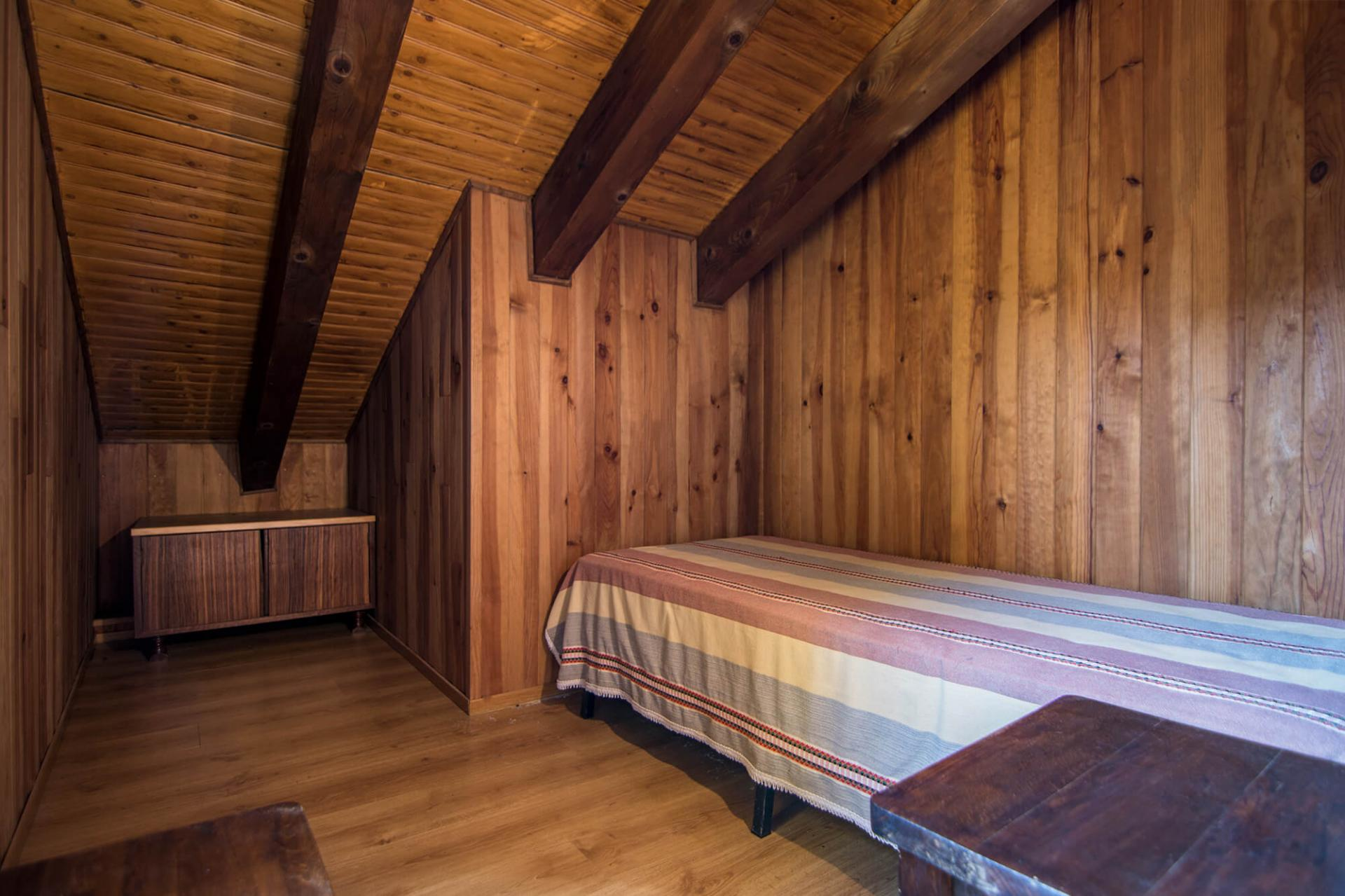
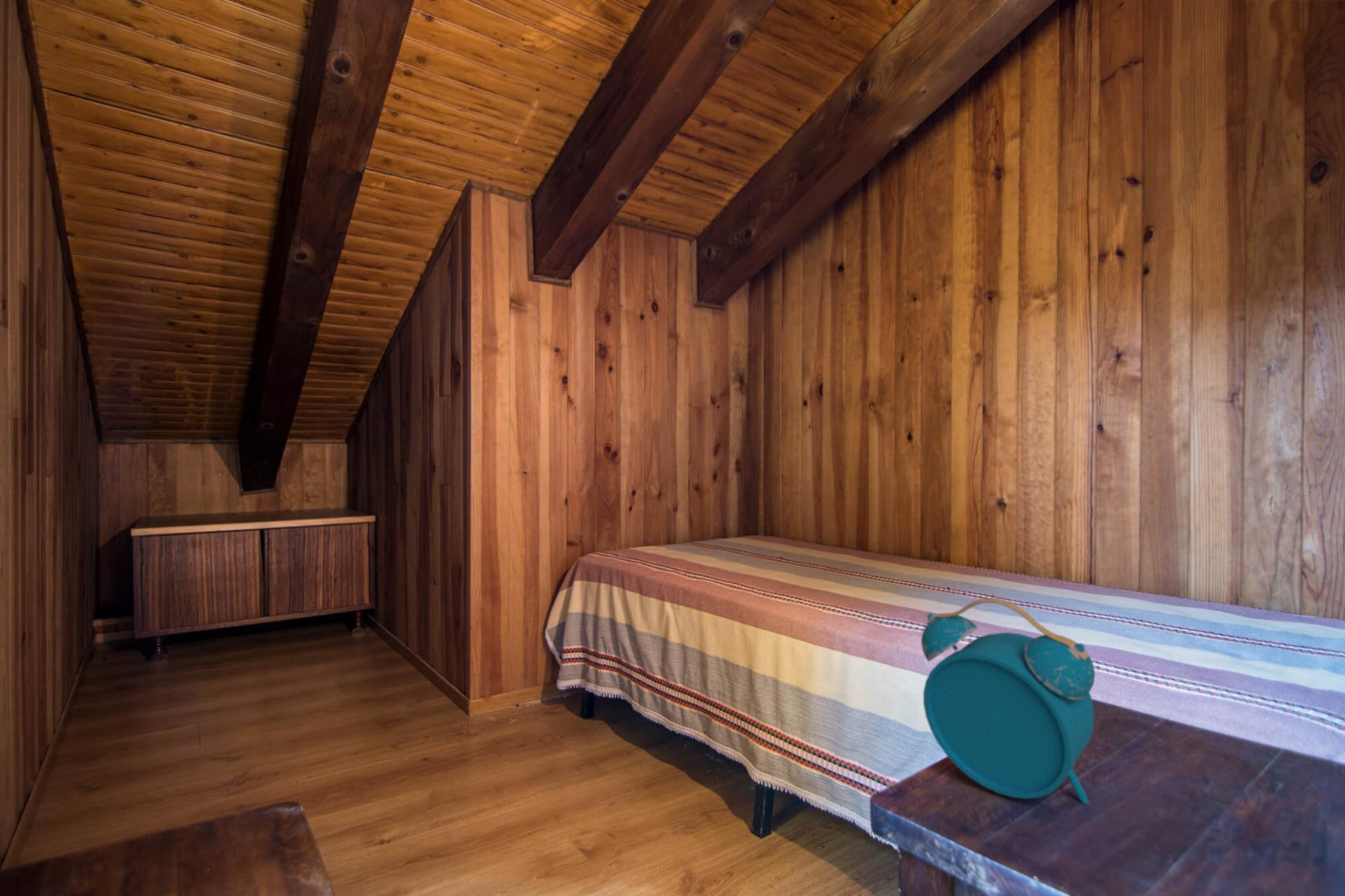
+ alarm clock (1007, 691)
